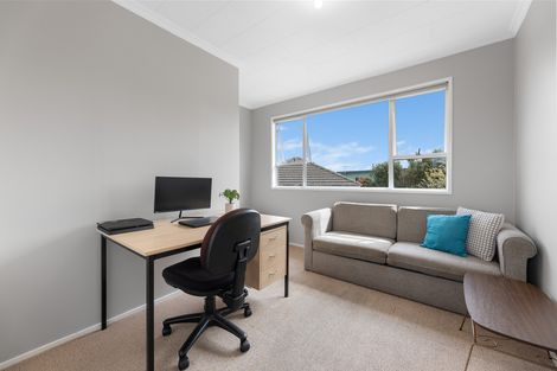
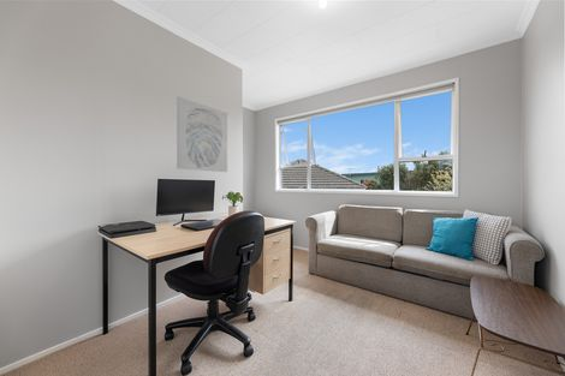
+ wall art (204, 137)
